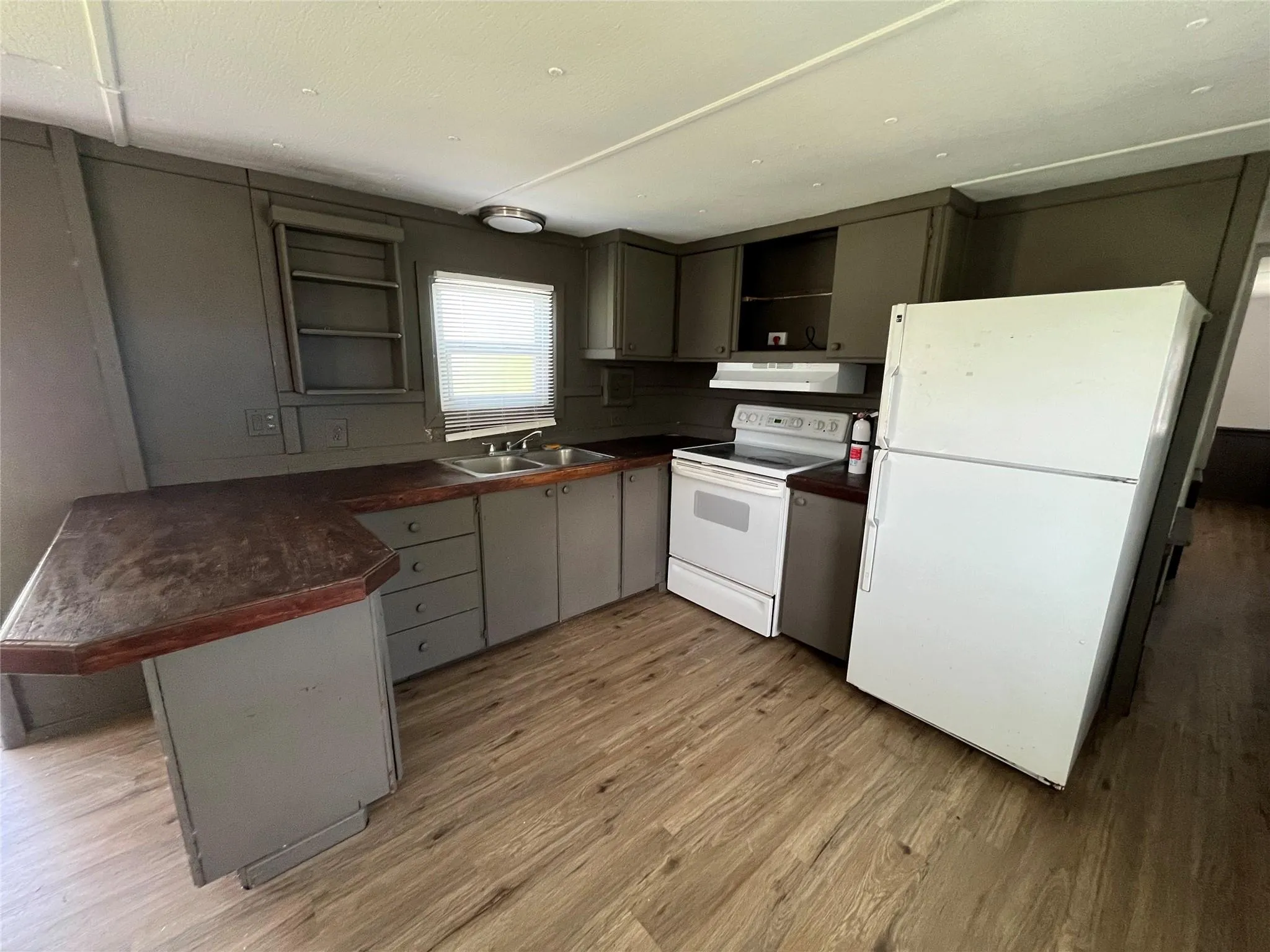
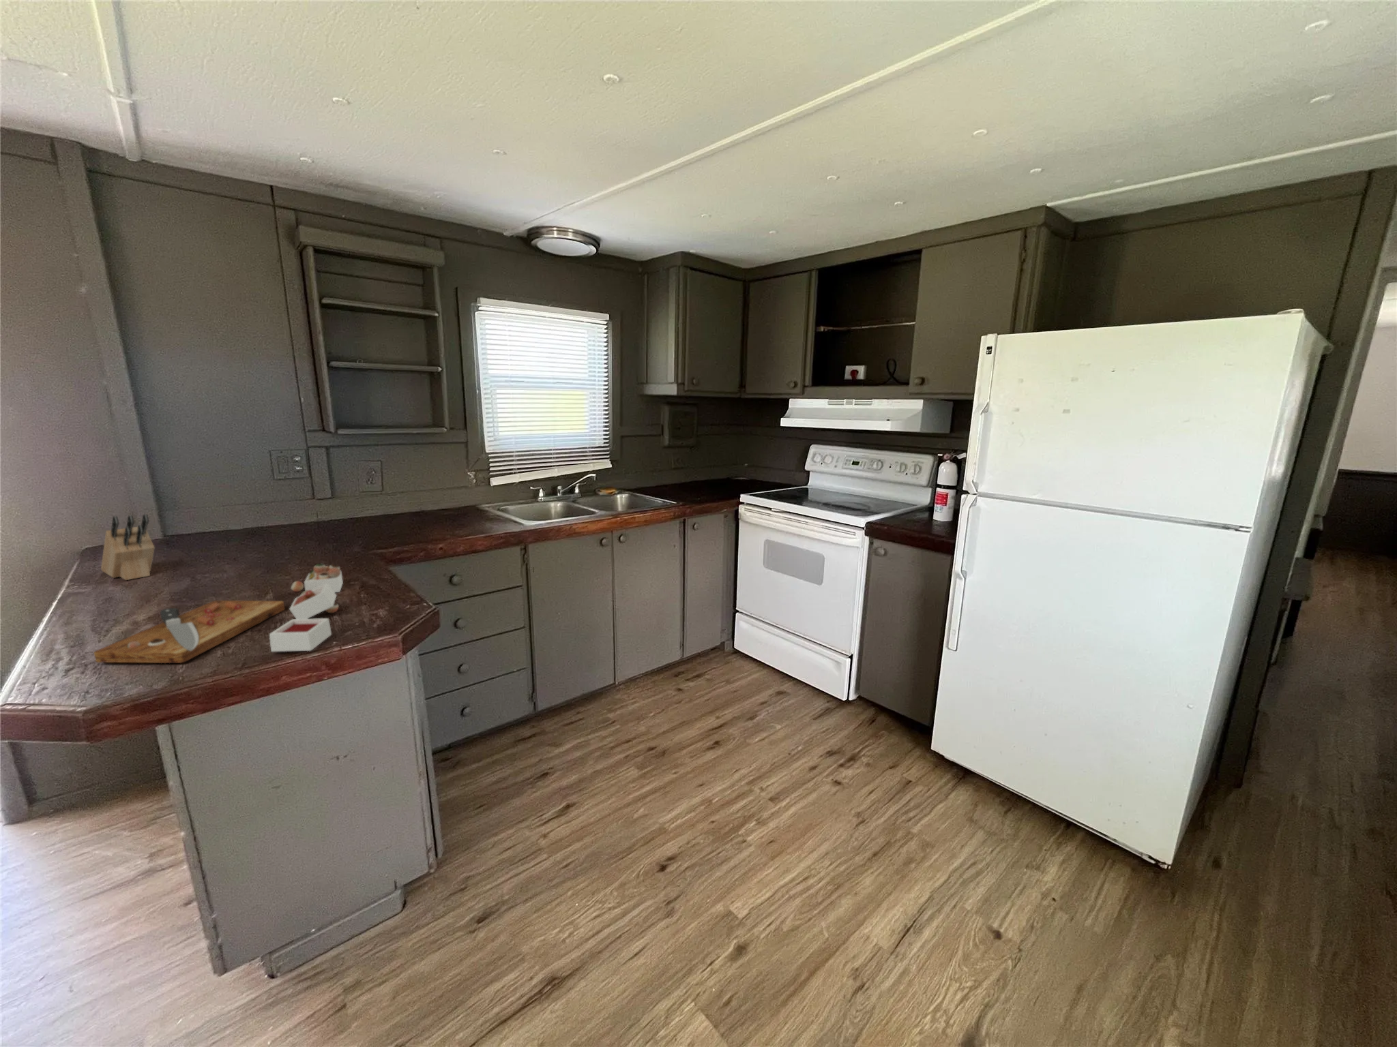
+ cutting board (235, 609)
+ knife block (125, 542)
